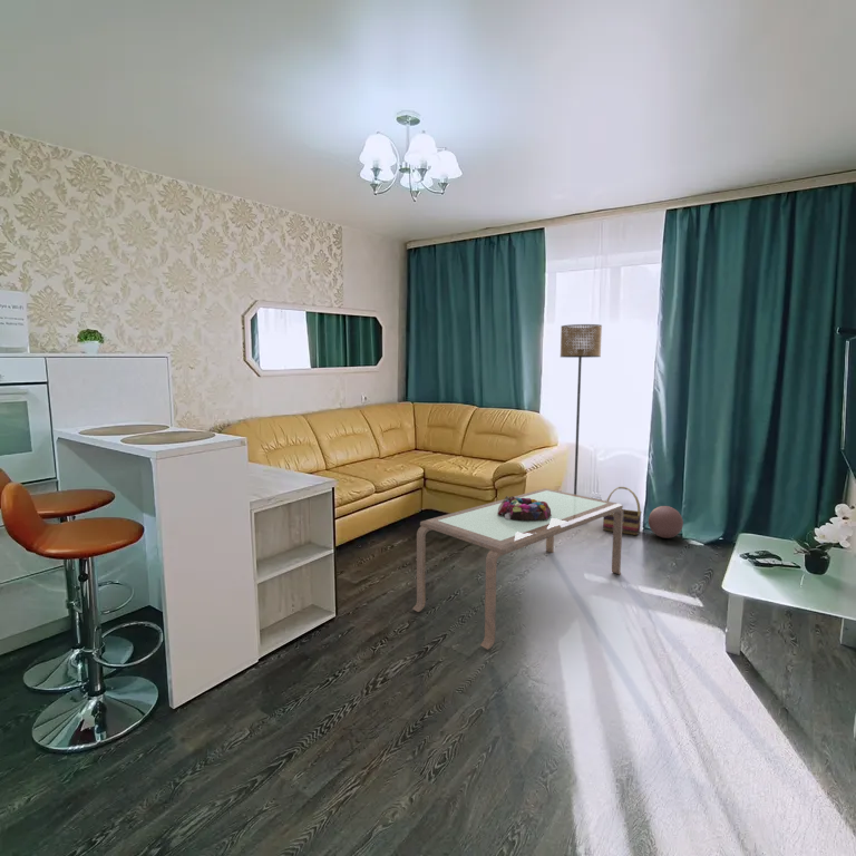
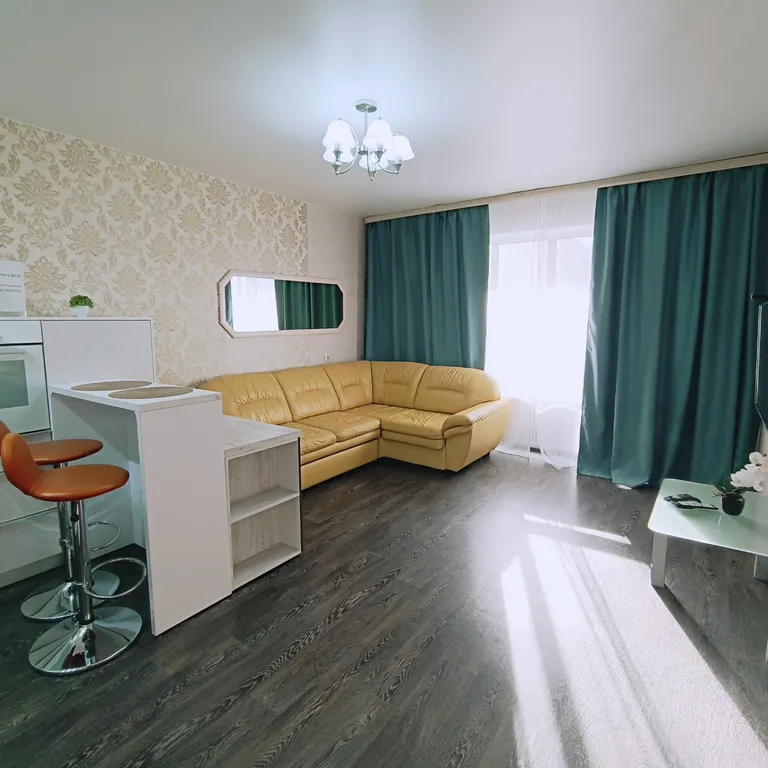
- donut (524, 506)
- ball (665, 522)
- coffee table (524, 546)
- basket (623, 509)
- floor lamp (577, 425)
